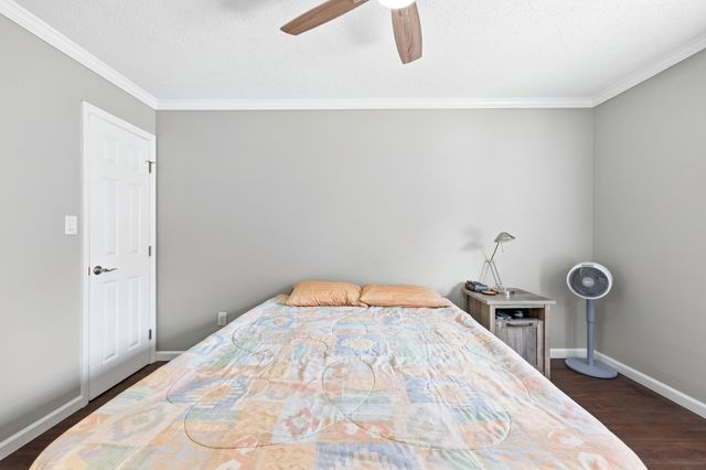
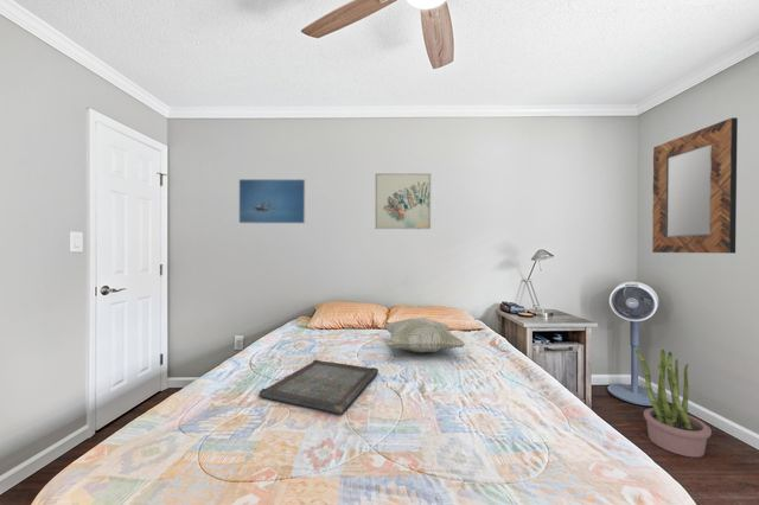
+ serving tray (325, 382)
+ potted plant (674, 397)
+ home mirror (689, 193)
+ wall art (402, 200)
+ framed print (272, 200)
+ decorative pillow (420, 334)
